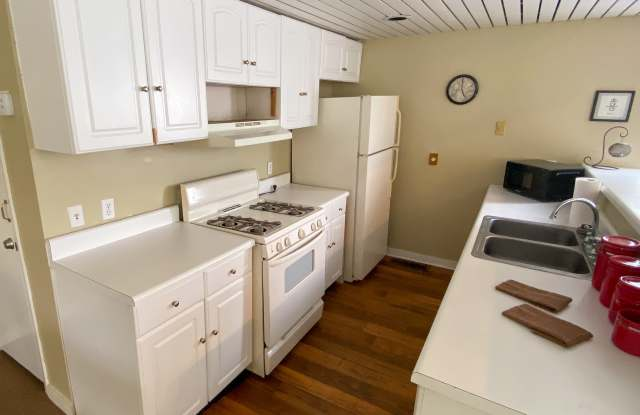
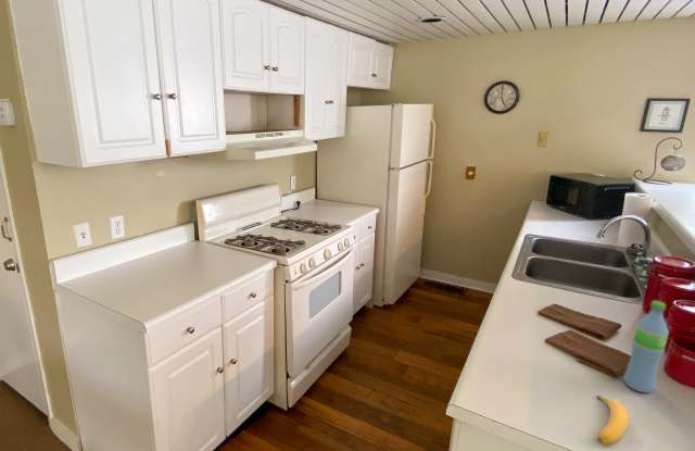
+ water bottle (647, 344)
+ banana (610, 416)
